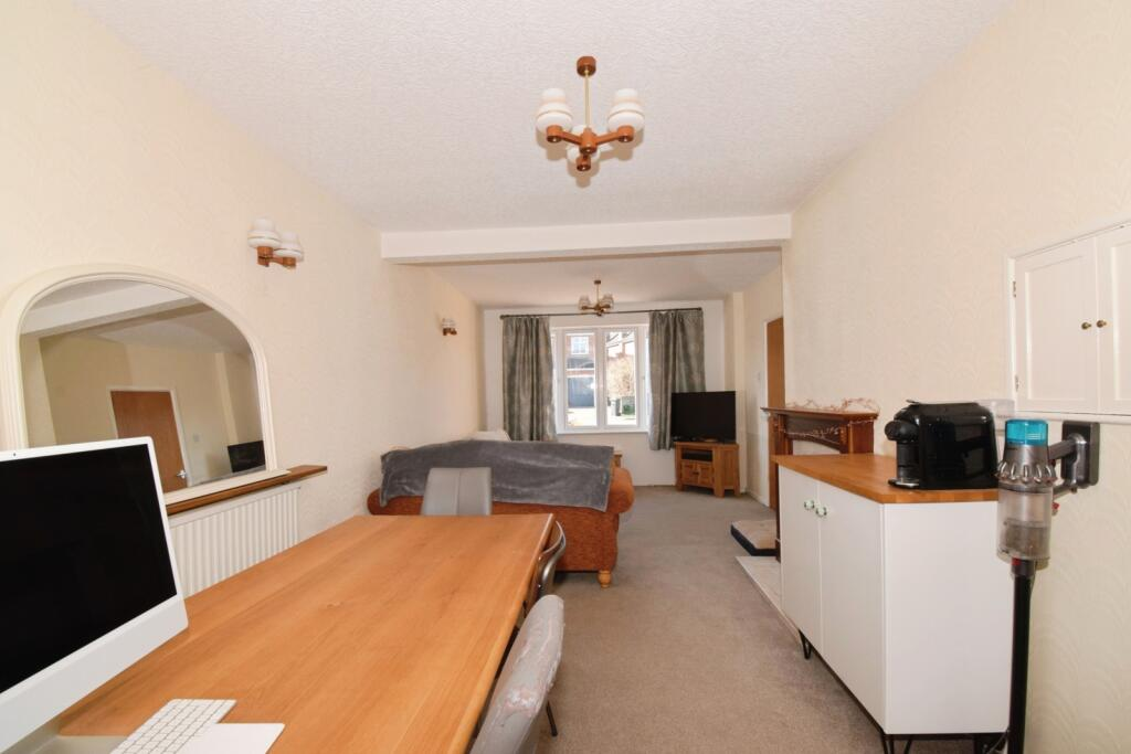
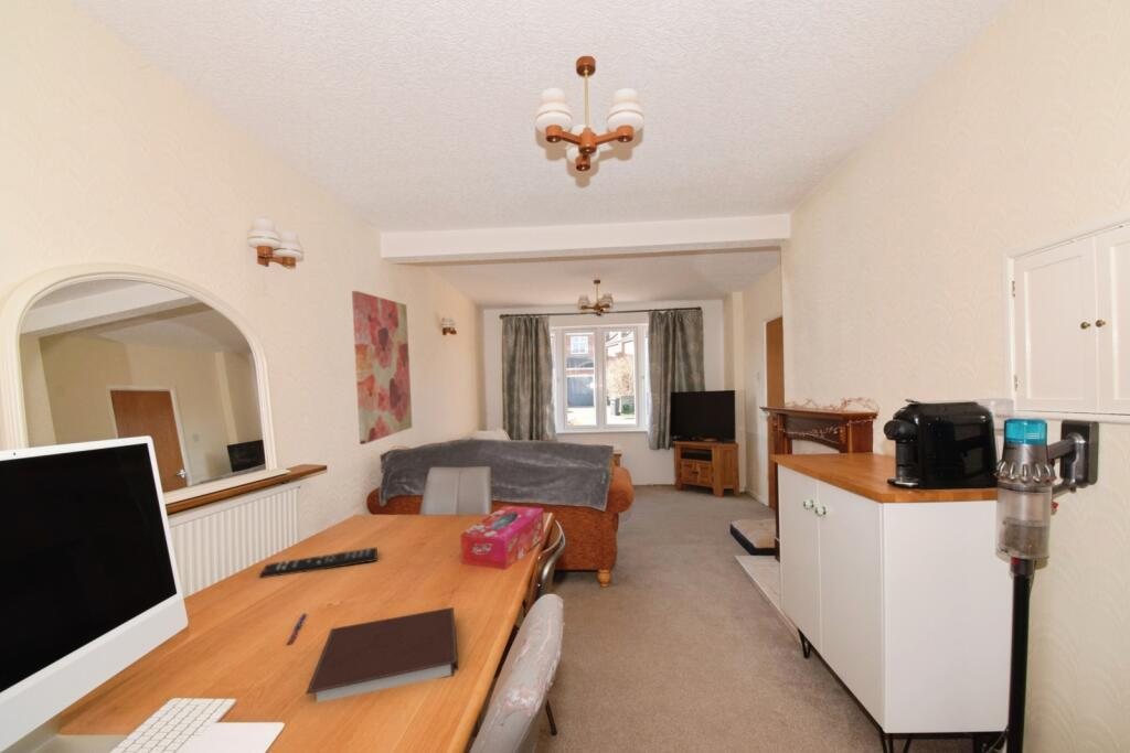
+ wall art (385, 367)
+ pen (297, 627)
+ tissue box (504, 535)
+ notebook (391, 650)
+ remote control (321, 561)
